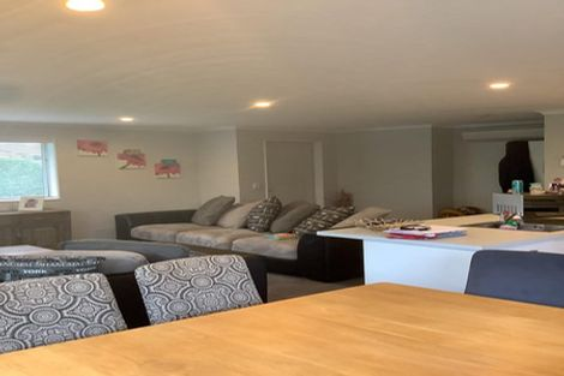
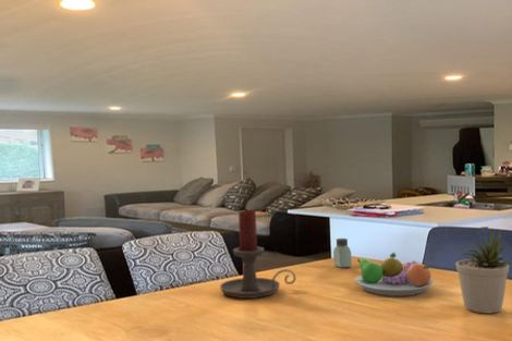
+ fruit bowl (391, 271)
+ saltshaker (342, 252)
+ potted plant (484, 270)
+ candle holder (257, 249)
